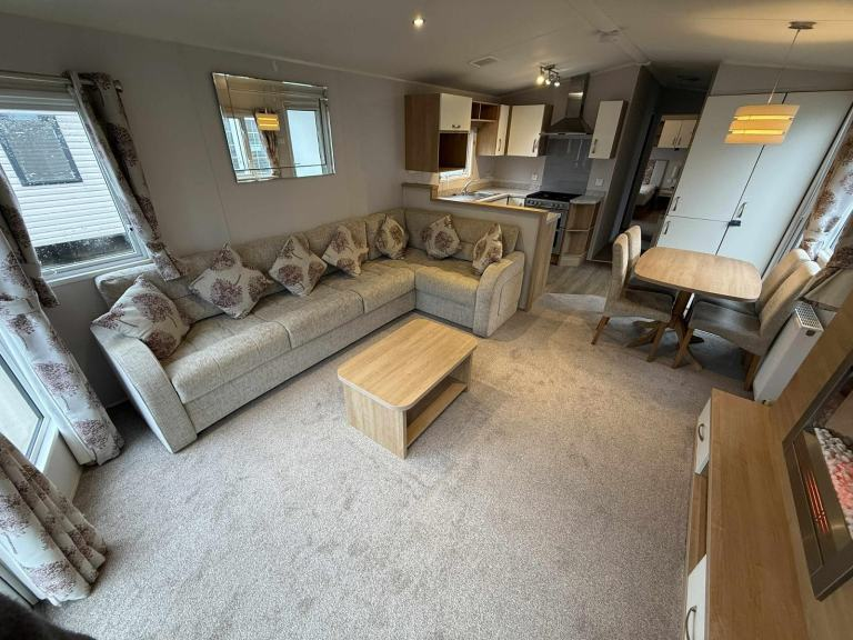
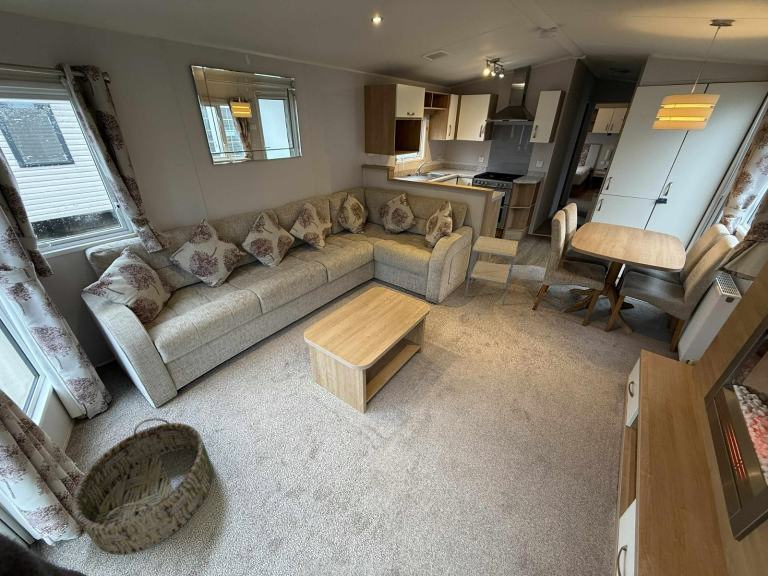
+ basket (148, 476)
+ side table (491, 269)
